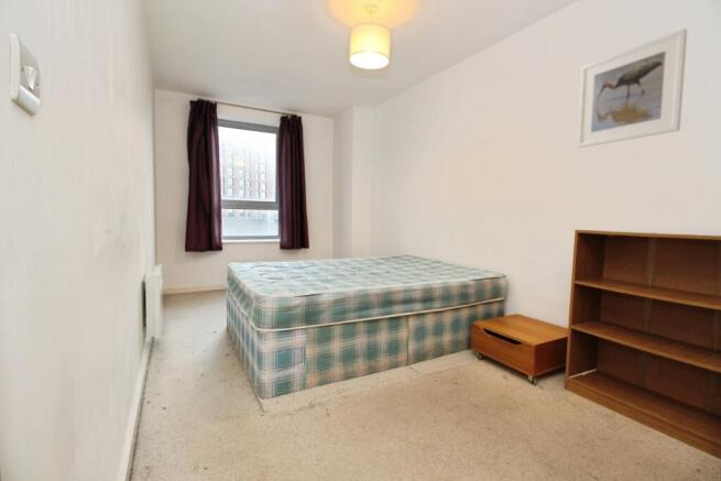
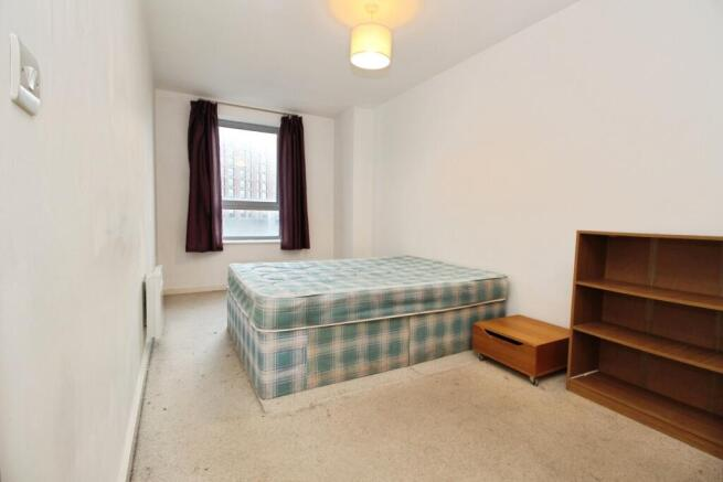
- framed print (625, 95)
